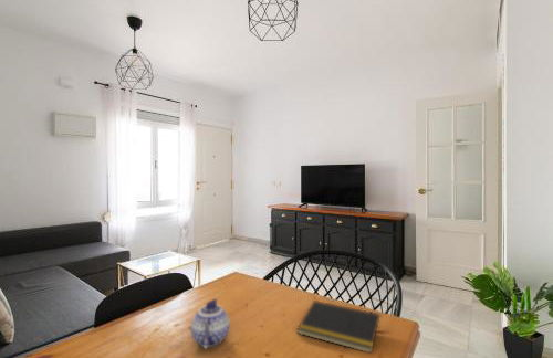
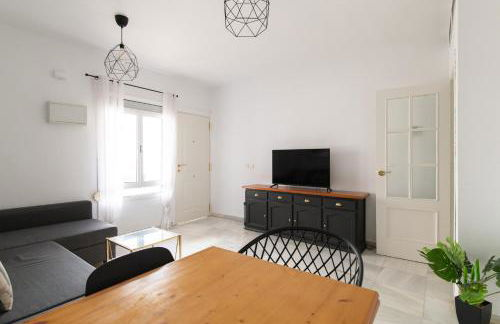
- teapot (210, 320)
- notepad (338, 323)
